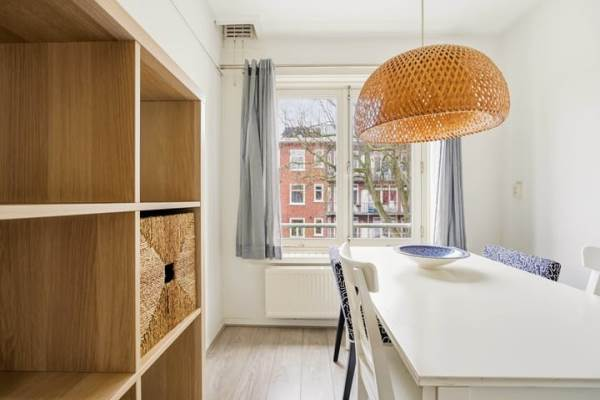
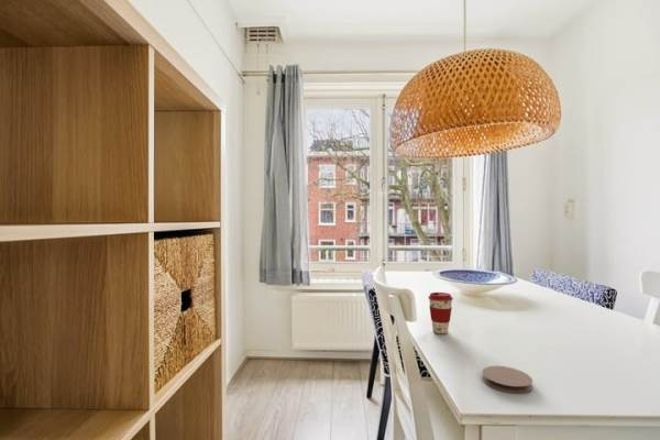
+ coaster (506, 378)
+ coffee cup (440, 312)
